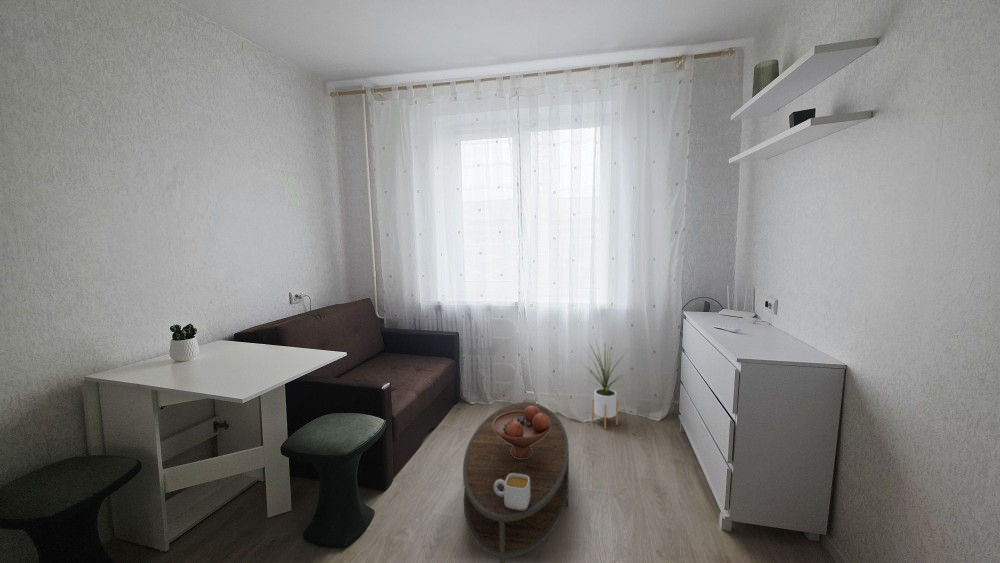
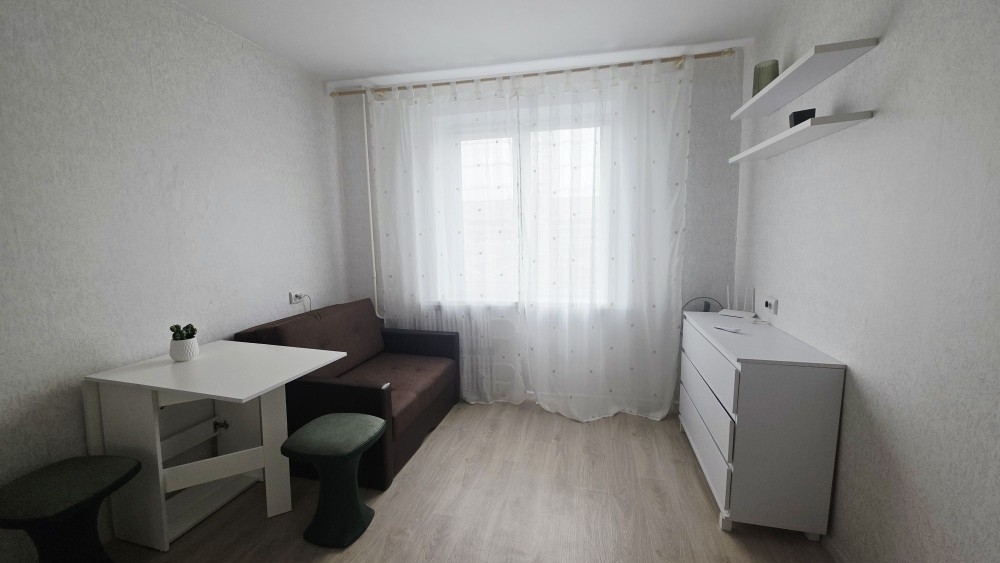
- house plant (606, 382)
- mug (511, 490)
- fruit bowl (521, 432)
- coffee table (518, 472)
